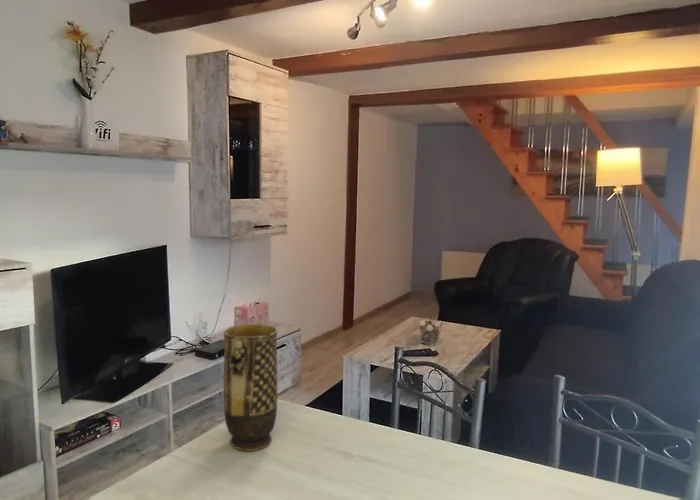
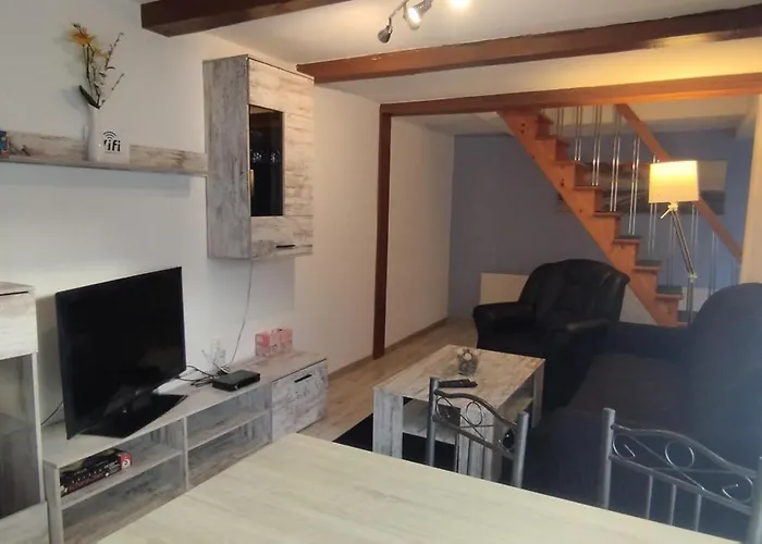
- vase (250, 386)
